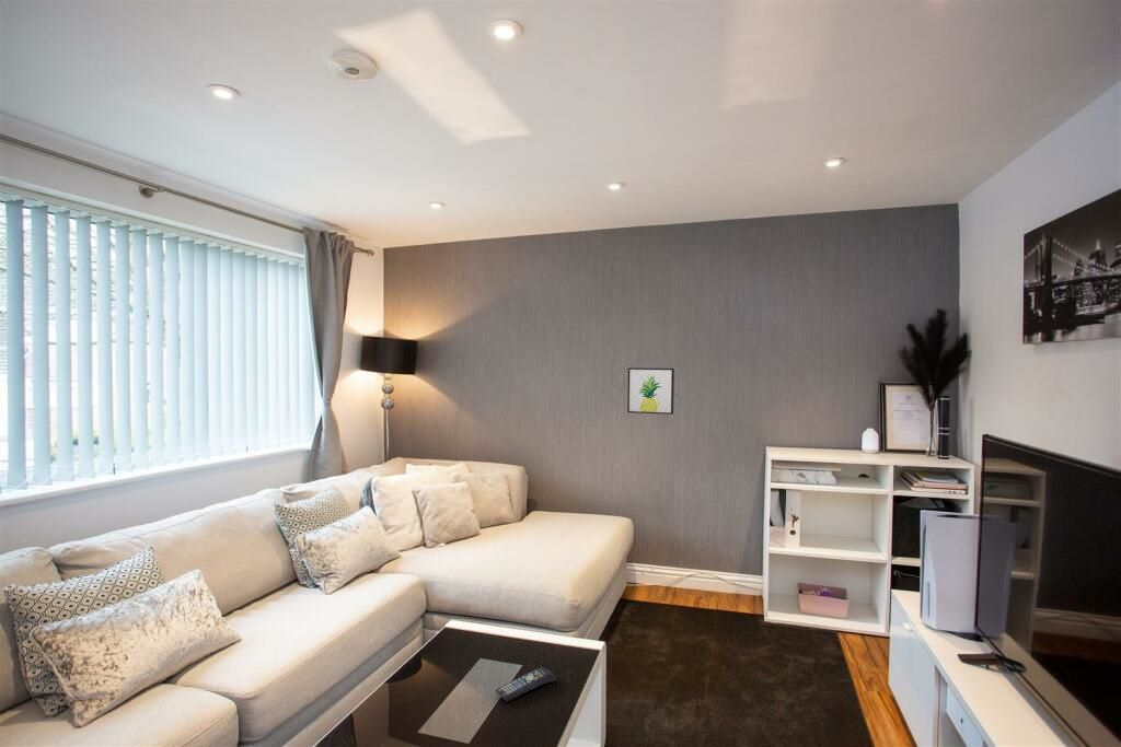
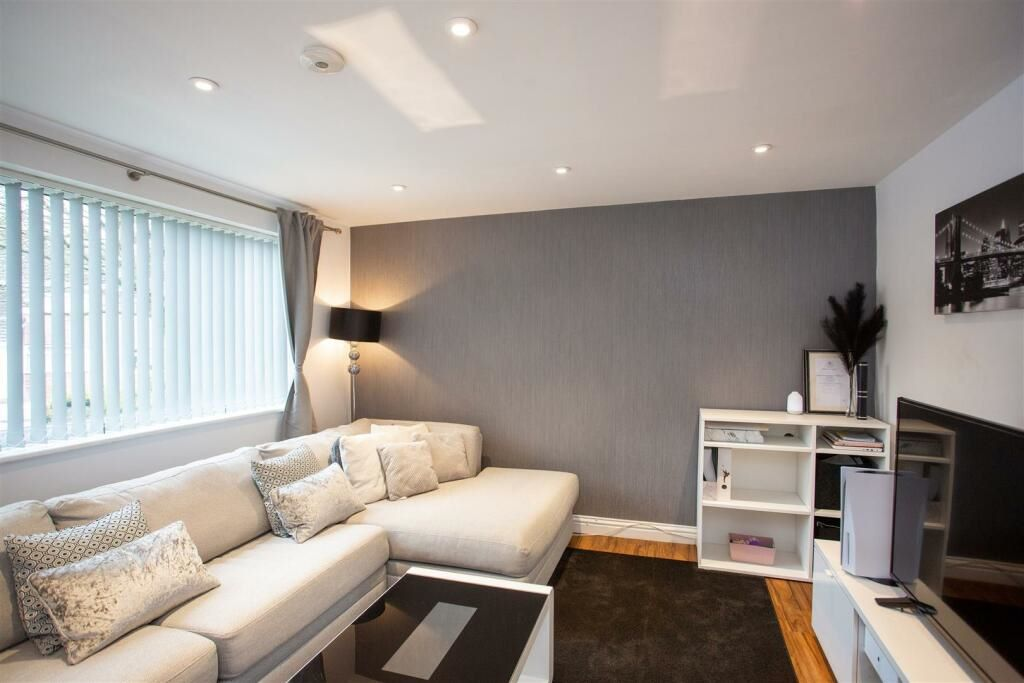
- remote control (527, 682)
- wall art (650, 390)
